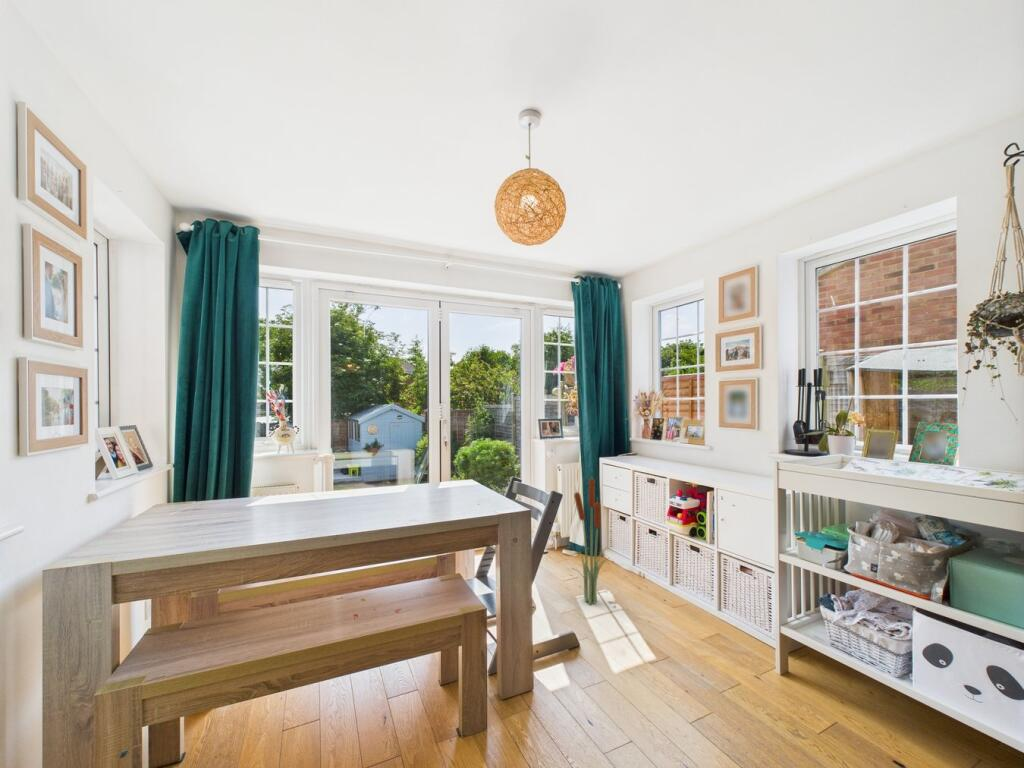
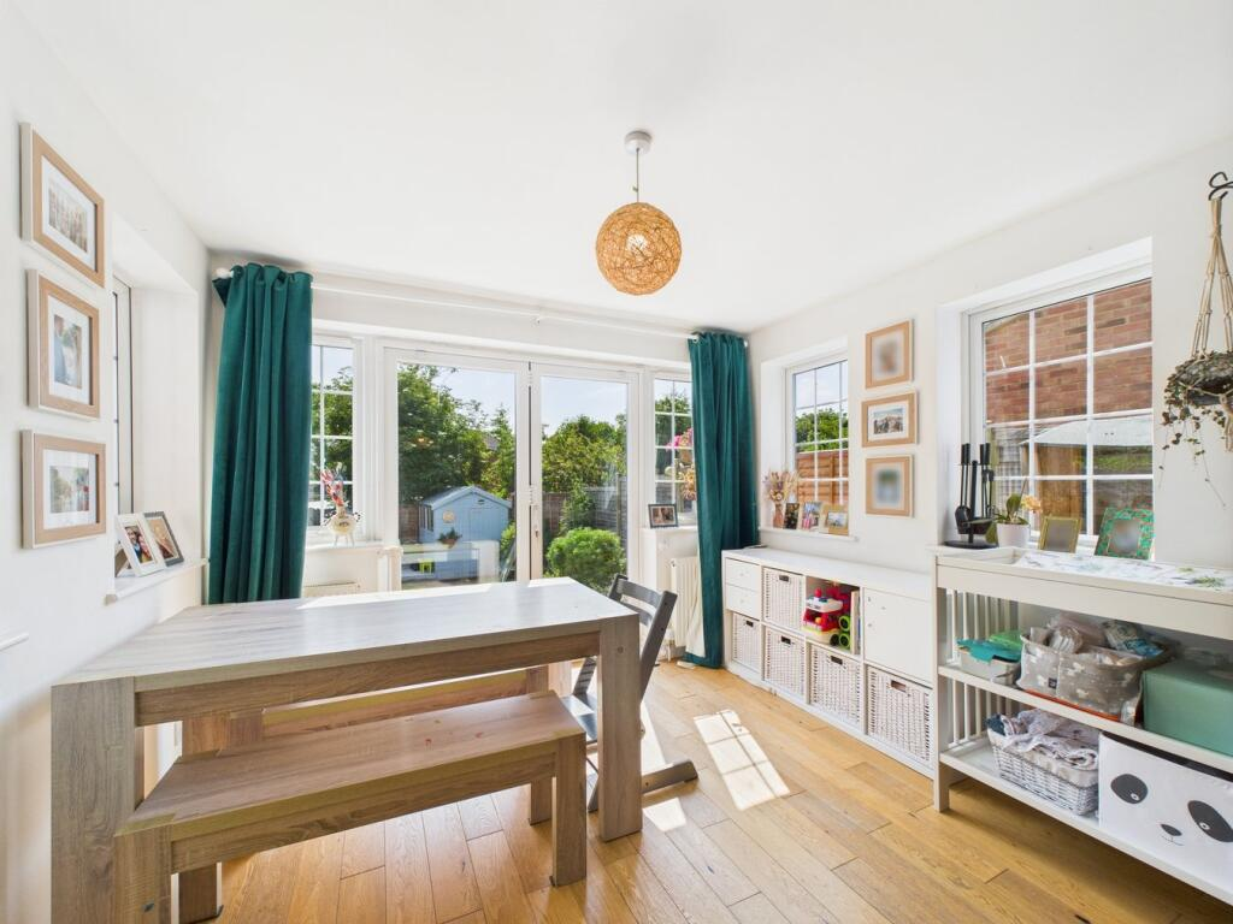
- decorative plant (592, 536)
